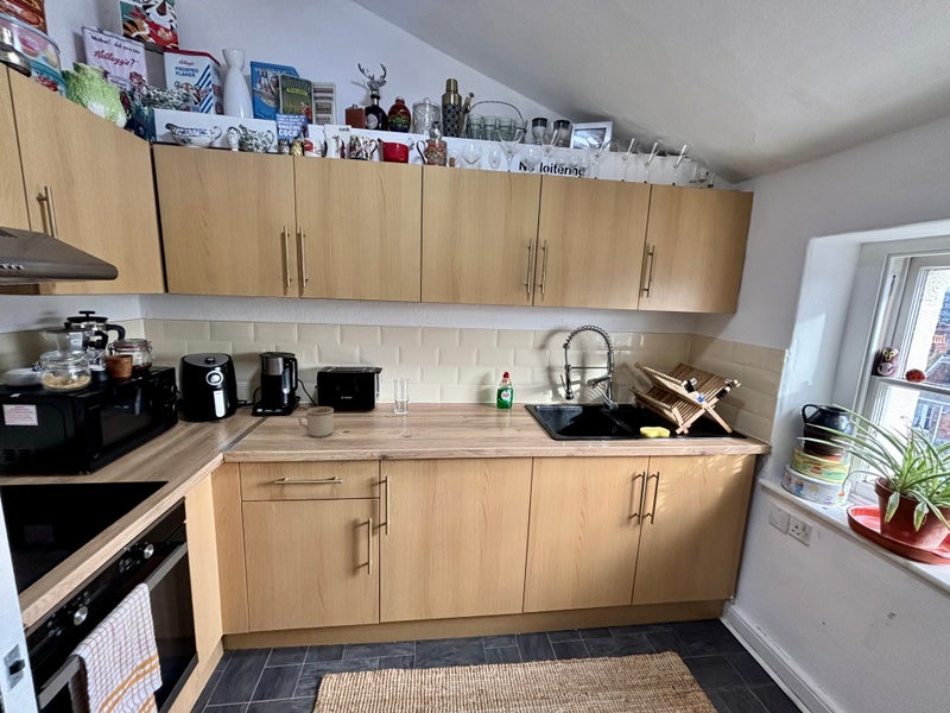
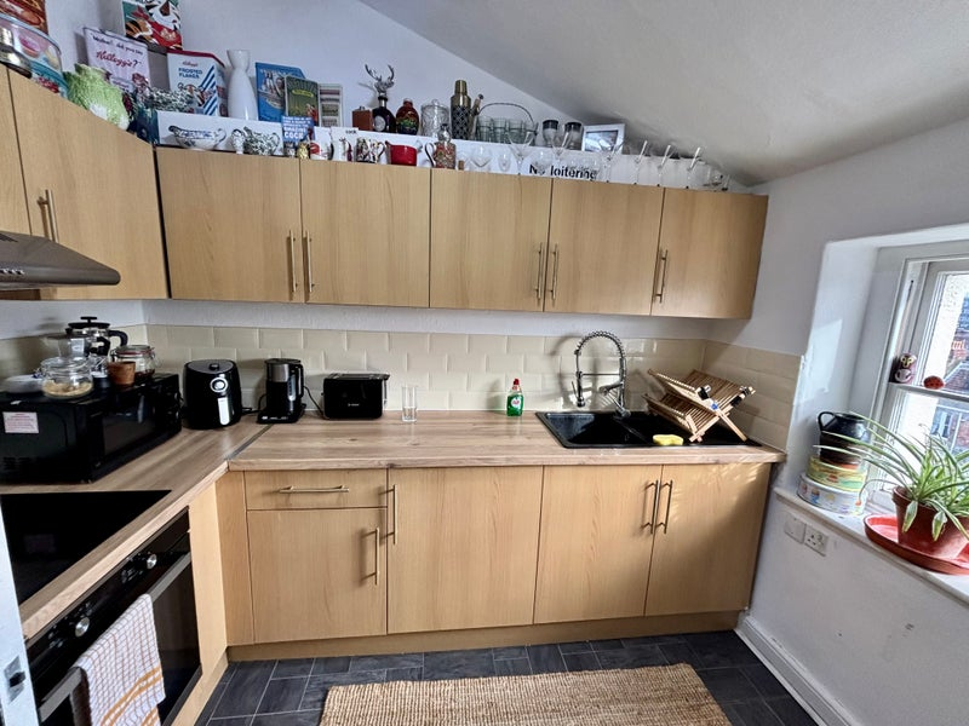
- mug (316, 422)
